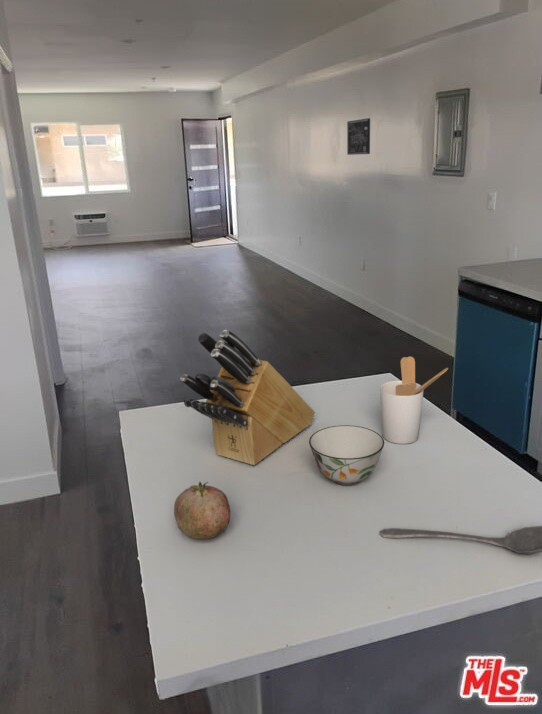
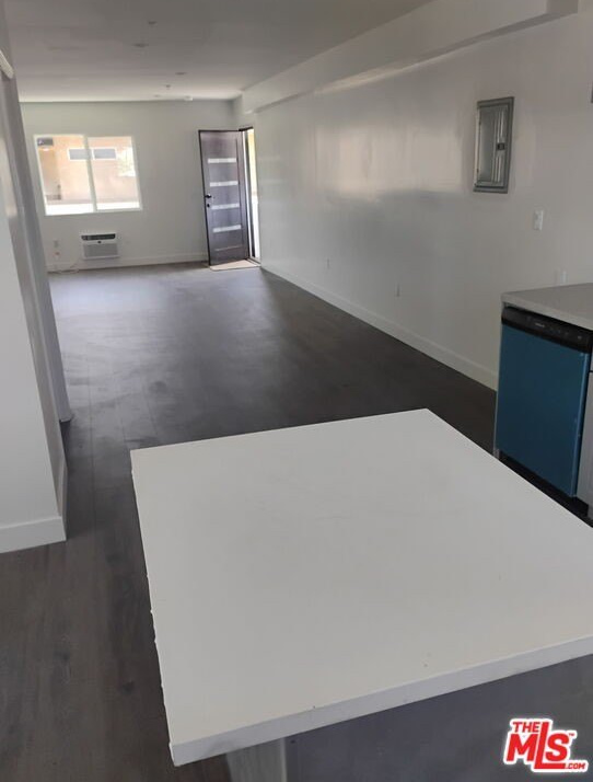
- fruit (202, 509)
- utensil holder (412, 401)
- knife block (251, 383)
- soup bowl (346, 459)
- wall art (358, 137)
- stirrer (470, 535)
